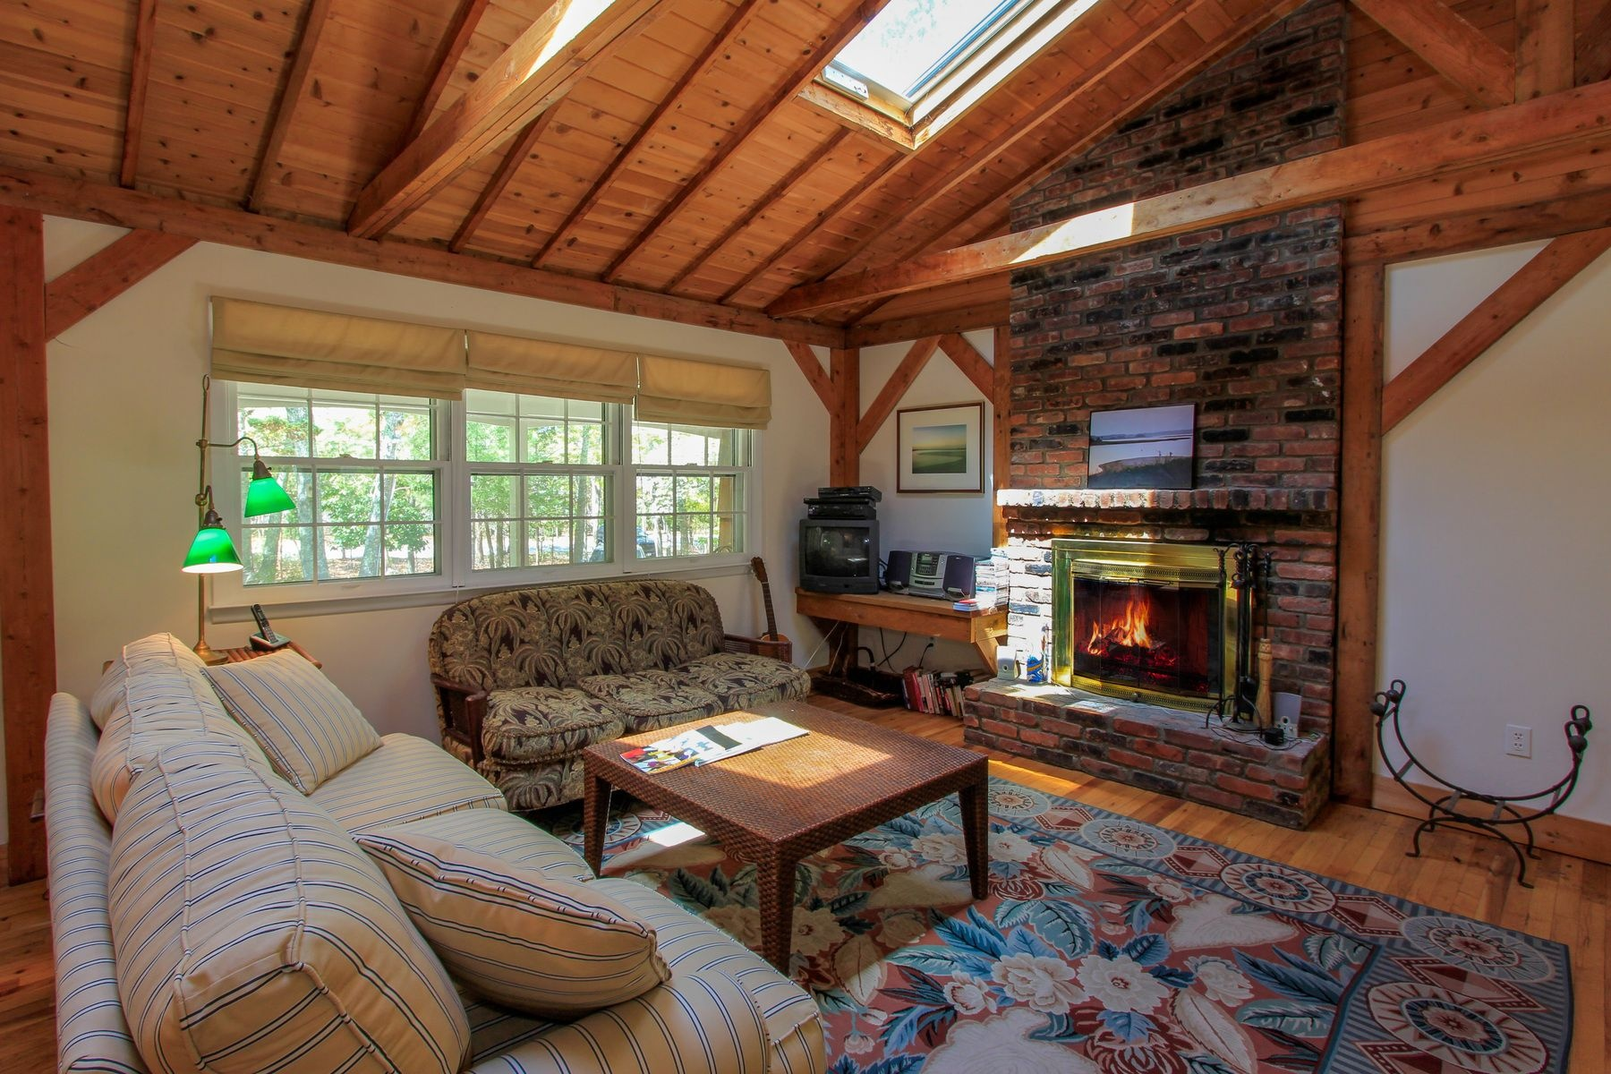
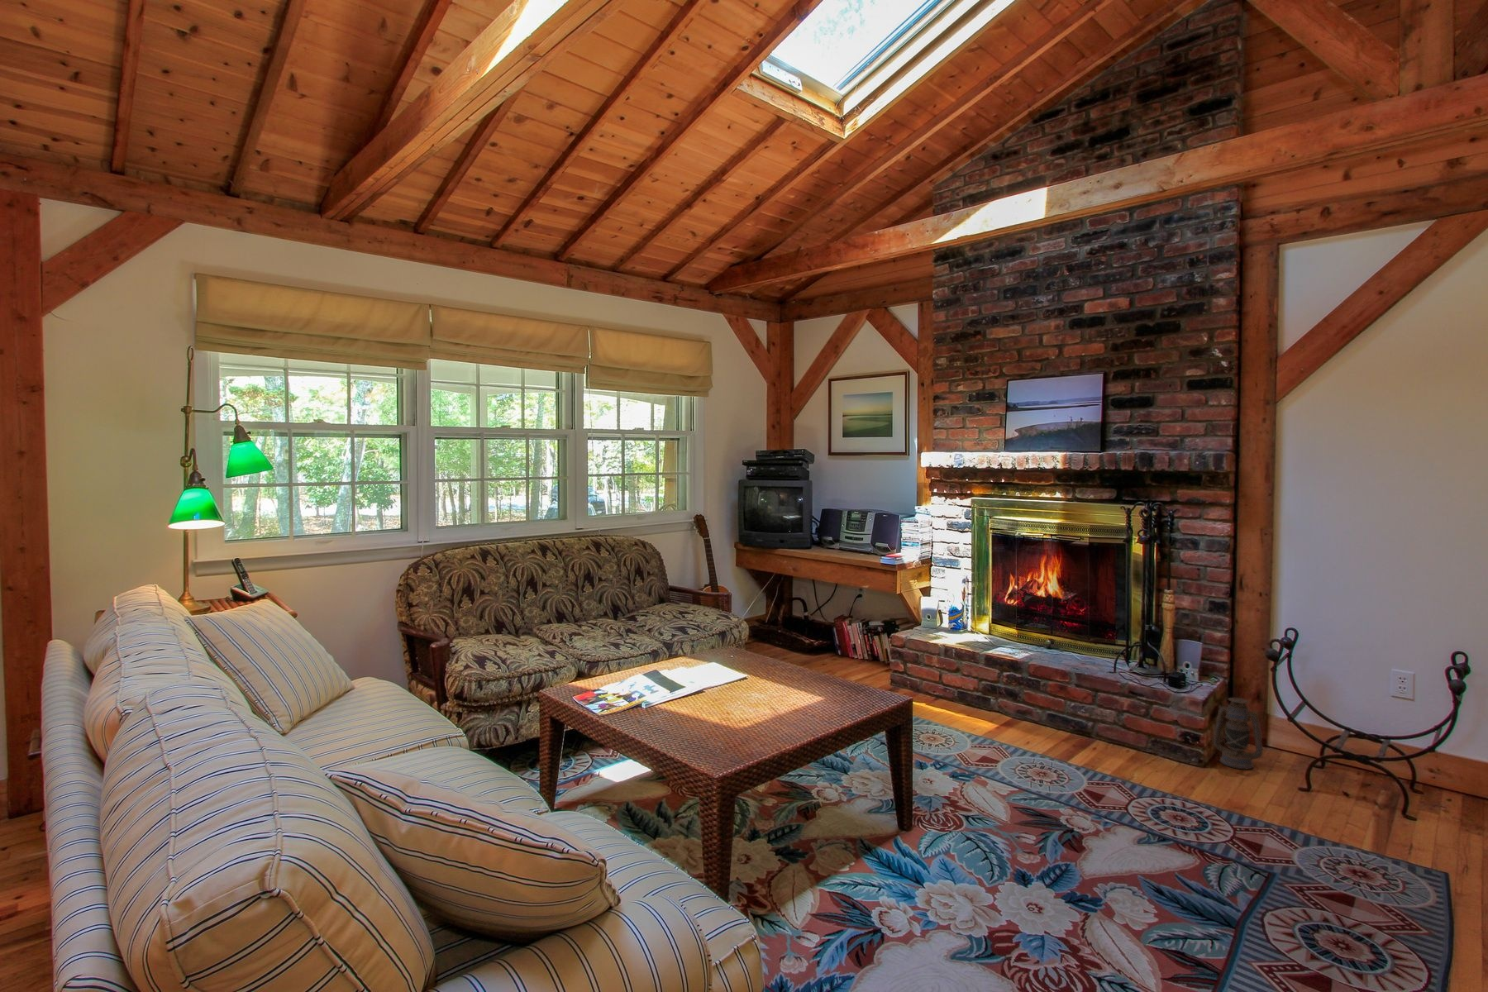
+ lantern (1238, 730)
